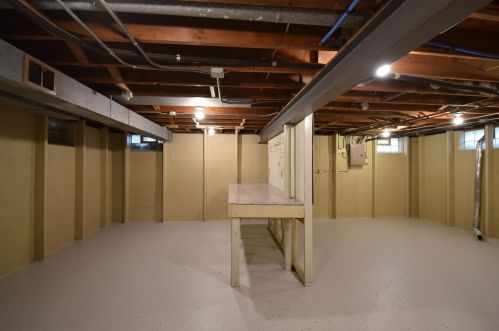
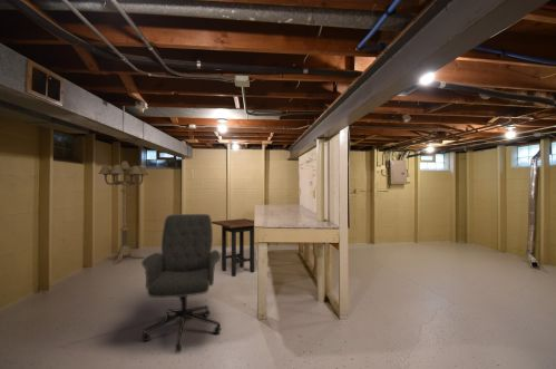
+ office chair (184, 273)
+ side table (240, 246)
+ floor lamp (124, 210)
